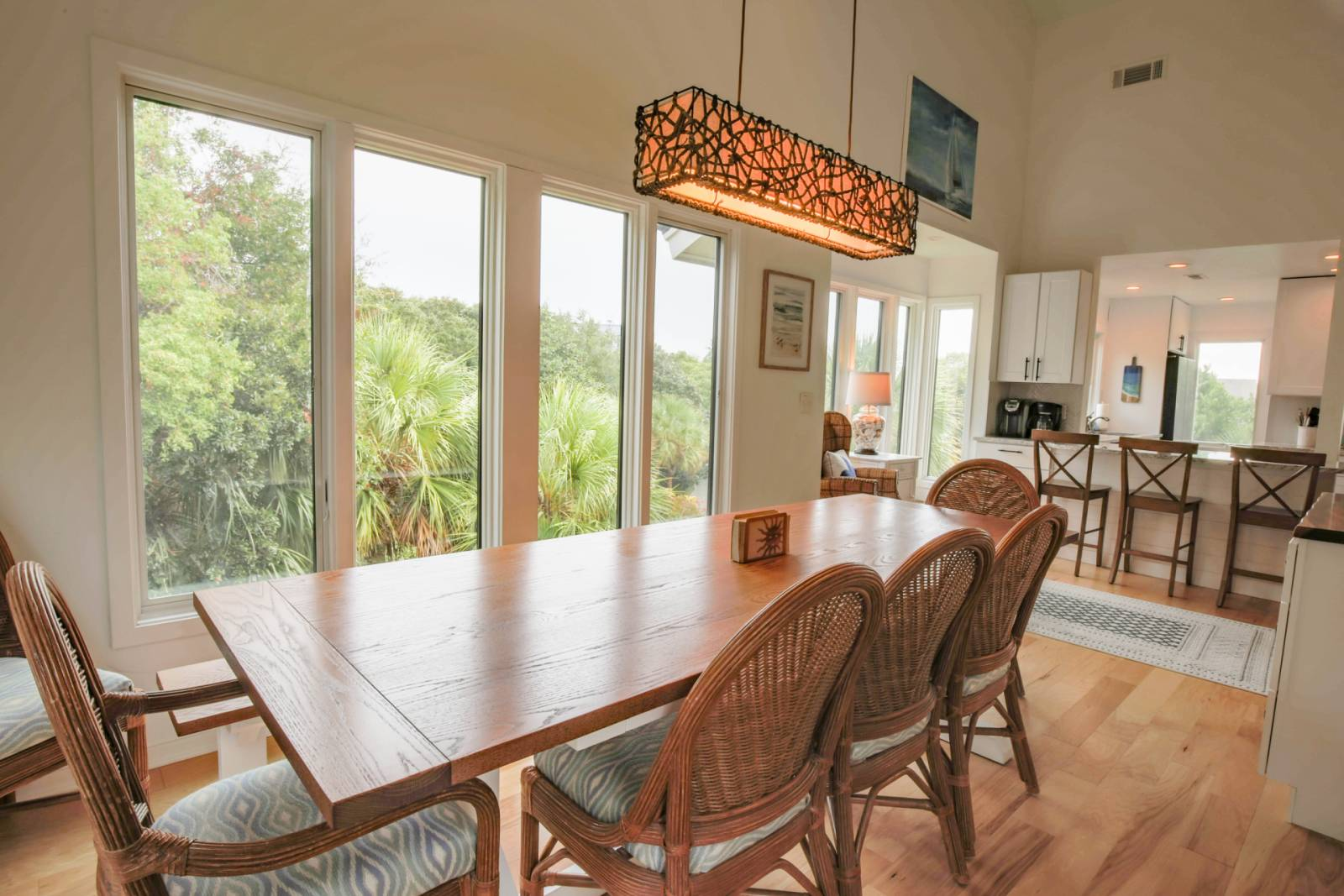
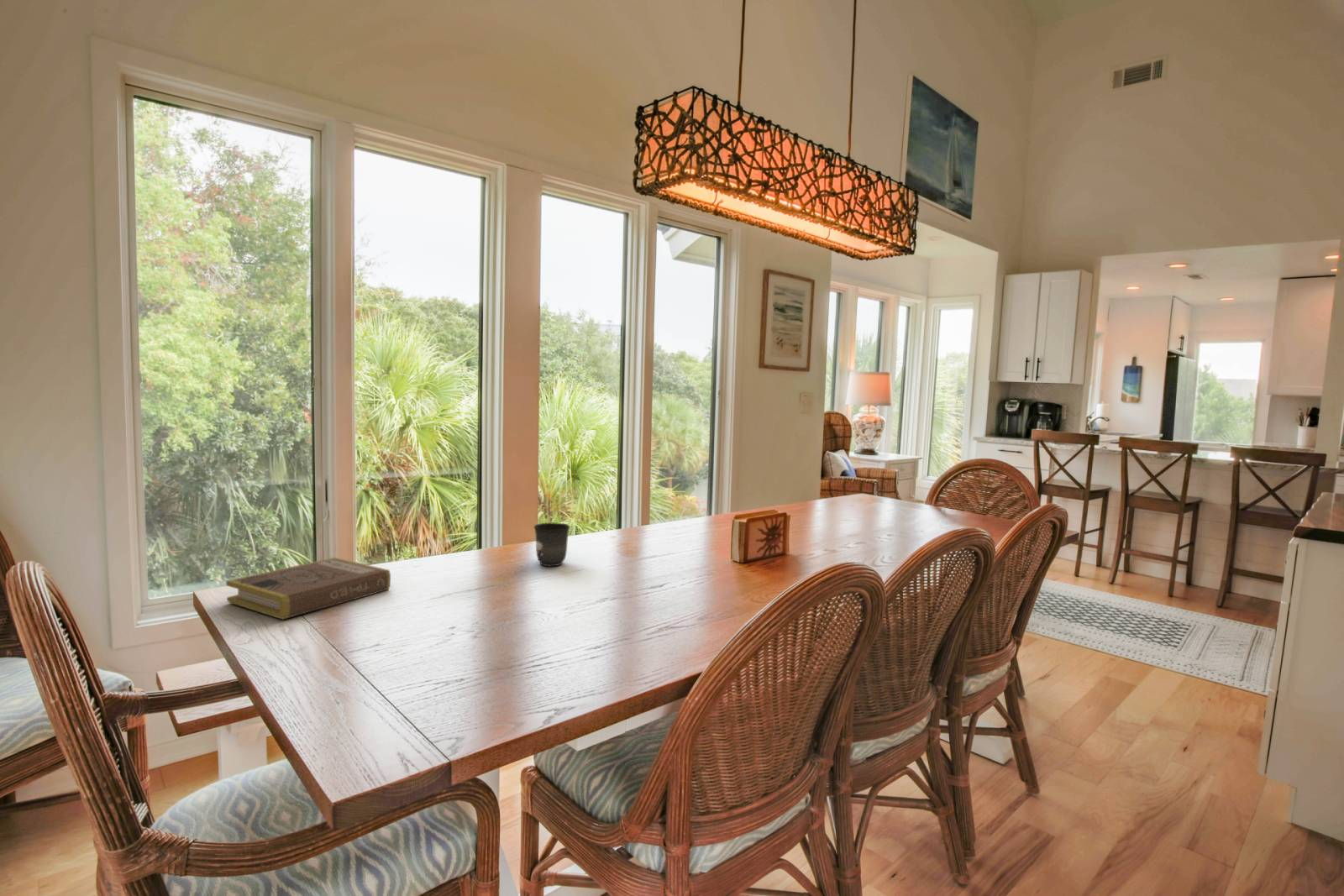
+ book (312, 585)
+ mug (548, 543)
